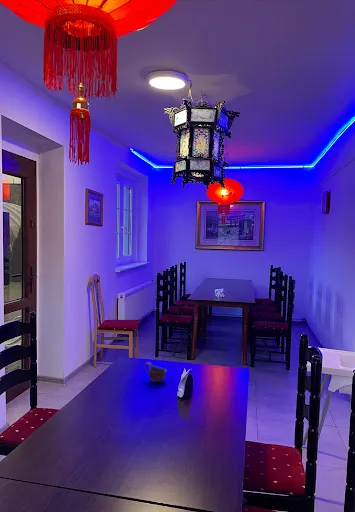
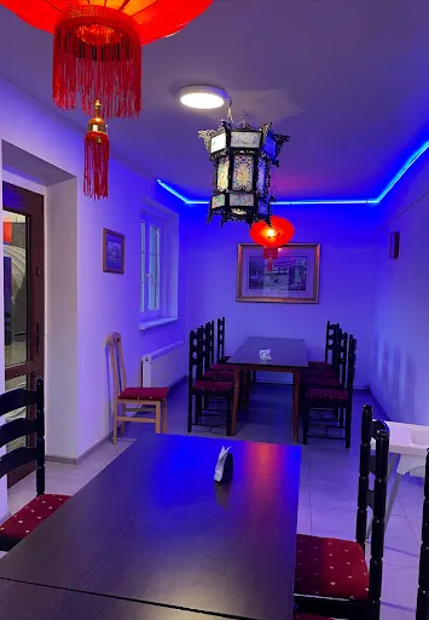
- cup (156, 372)
